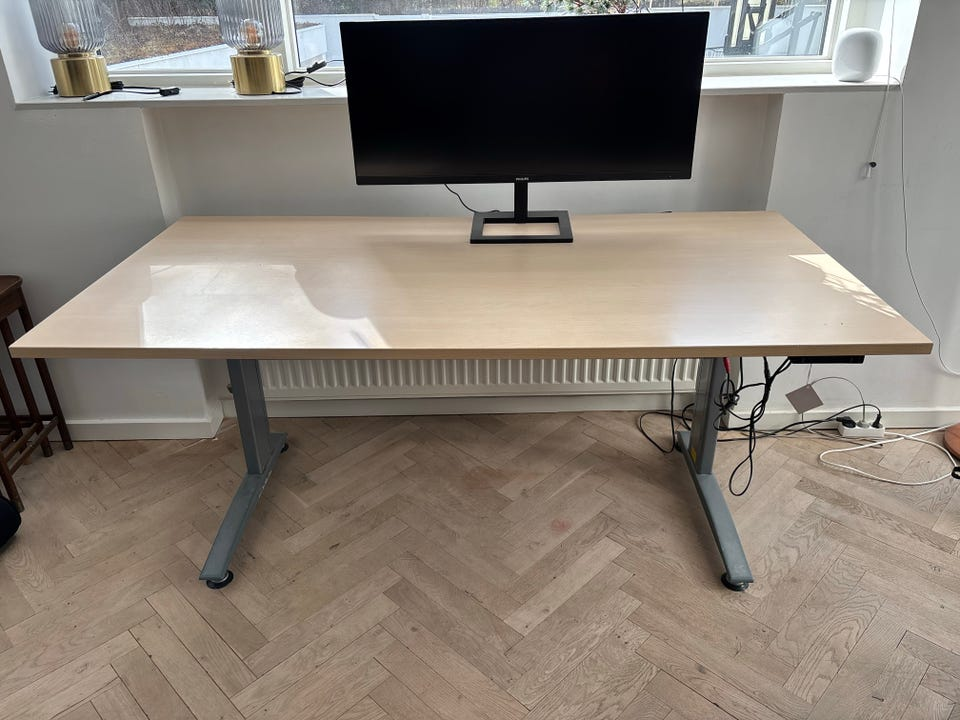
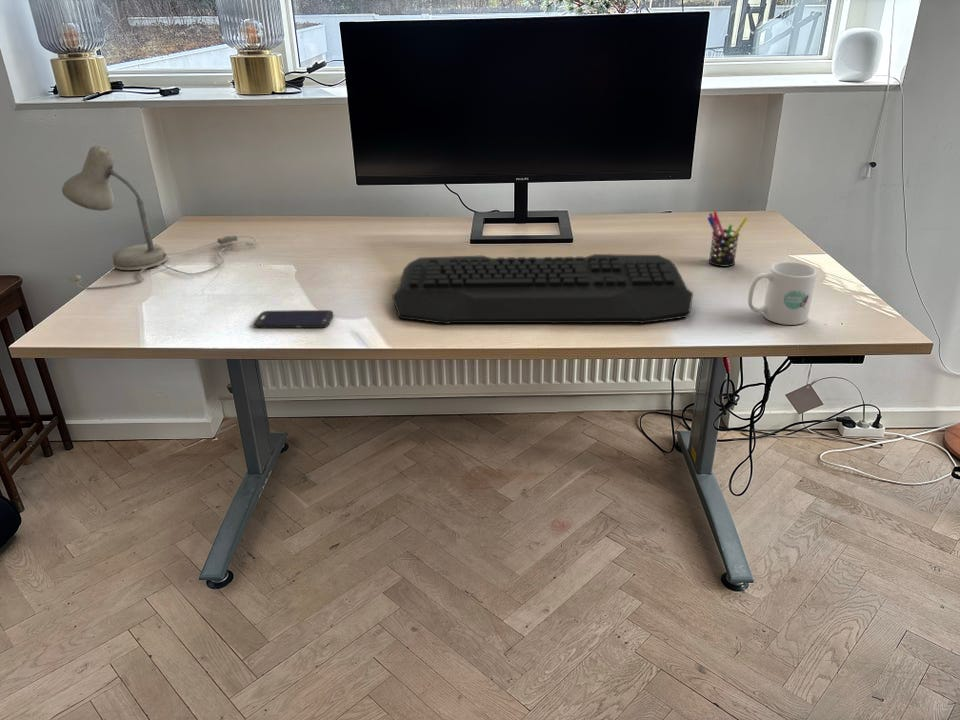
+ mug (779, 292)
+ smartphone (294, 318)
+ keyboard (540, 284)
+ desk lamp (144, 206)
+ pen holder (724, 238)
